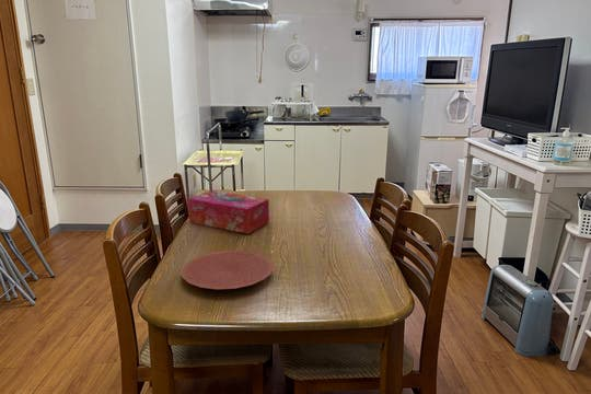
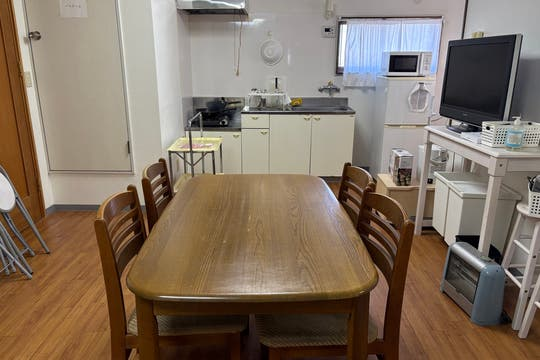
- plate (228, 270)
- tissue box (229, 210)
